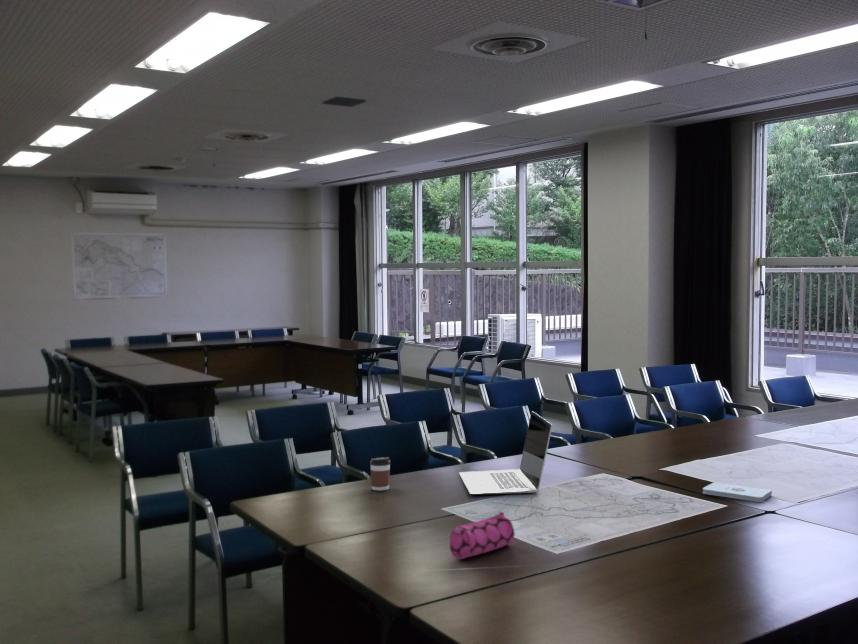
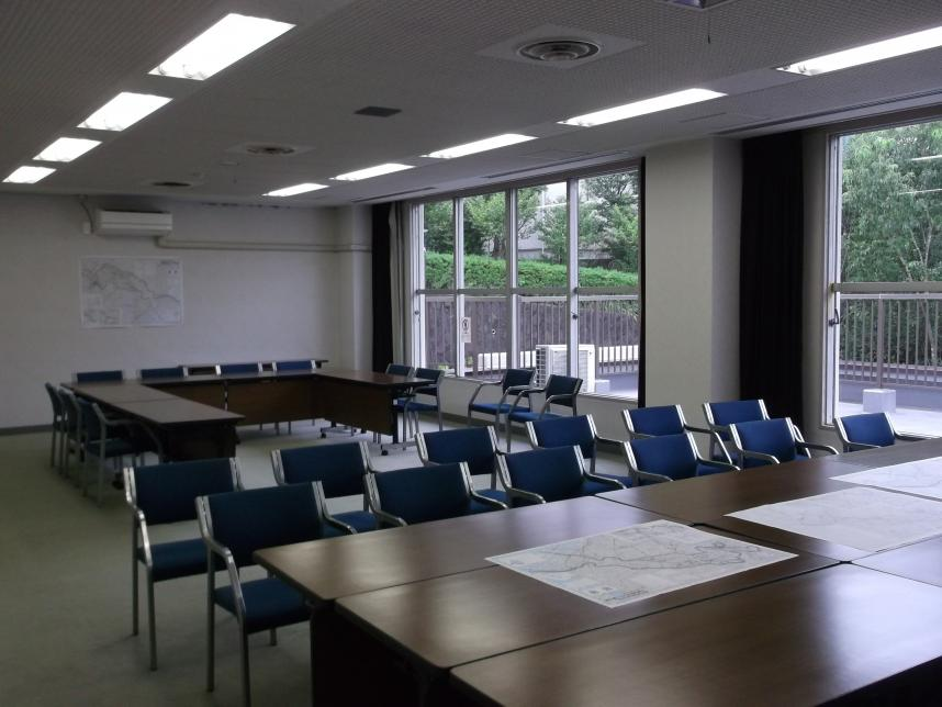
- pencil case (481, 534)
- notepad (736, 491)
- coffee cup (380, 472)
- laptop (522, 455)
